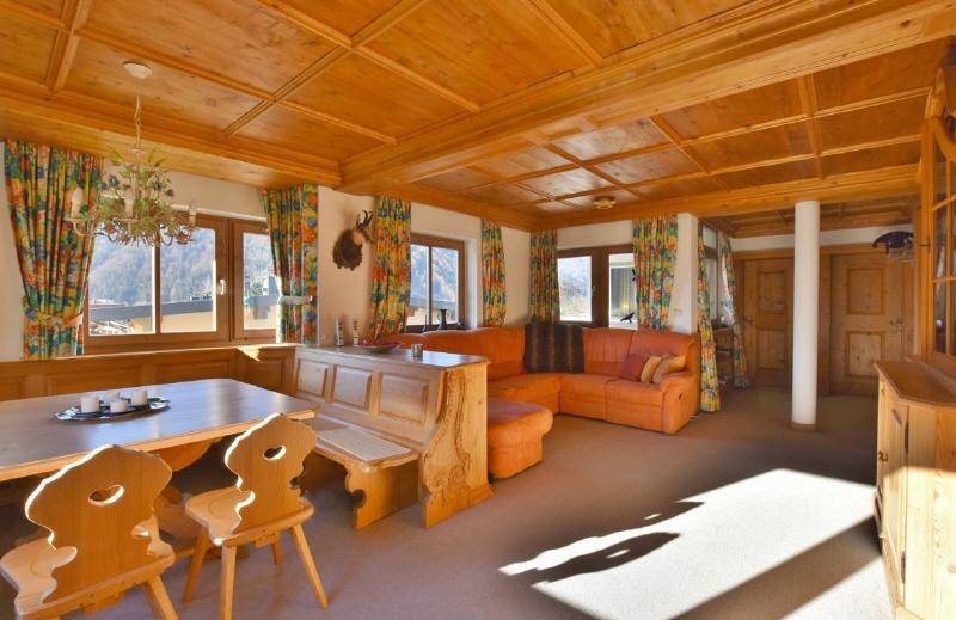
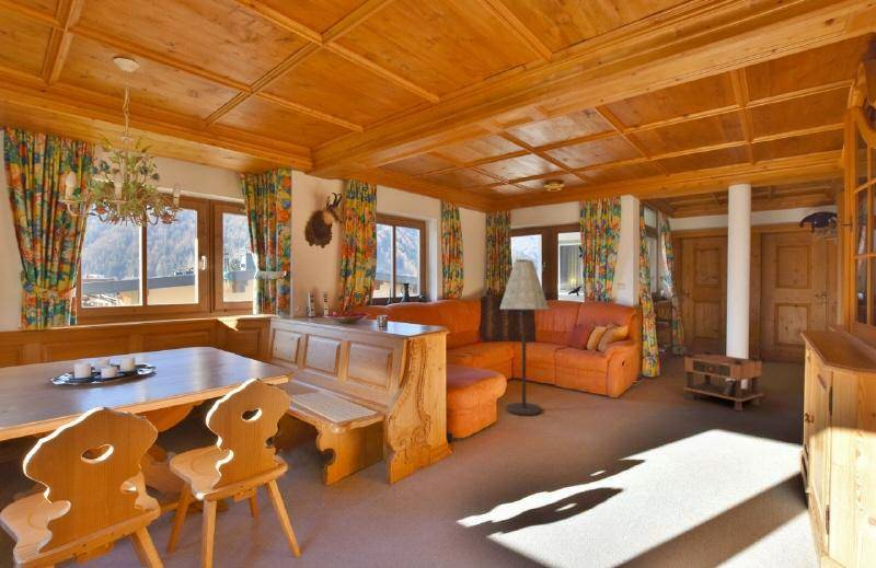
+ floor lamp (523, 334)
+ nightstand (722, 376)
